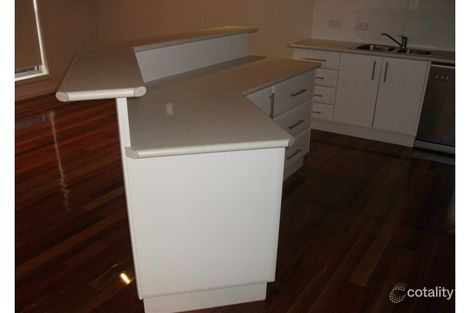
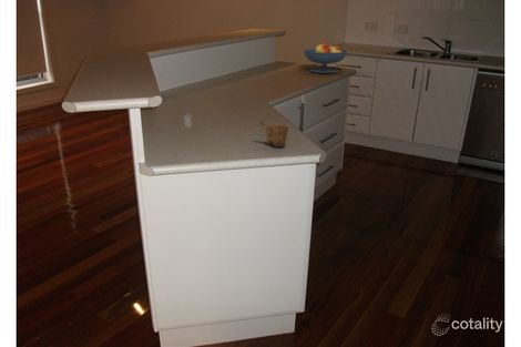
+ mug (273, 132)
+ fruit bowl (325, 57)
